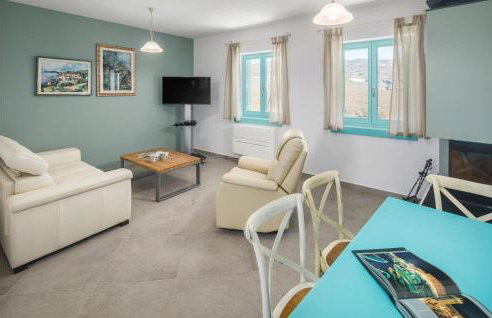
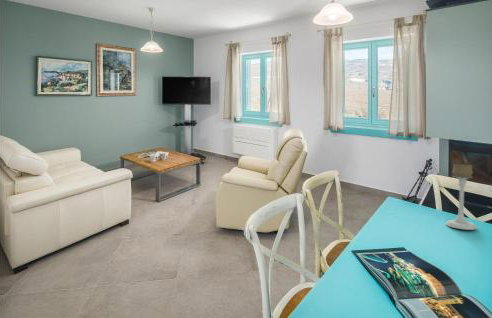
+ candle holder (461, 195)
